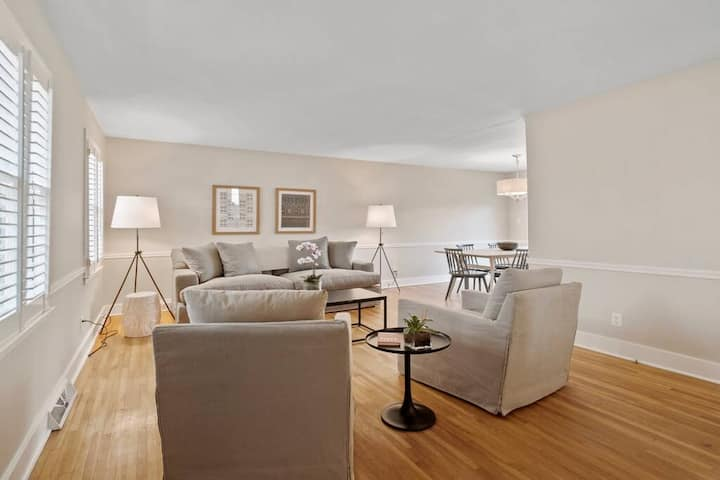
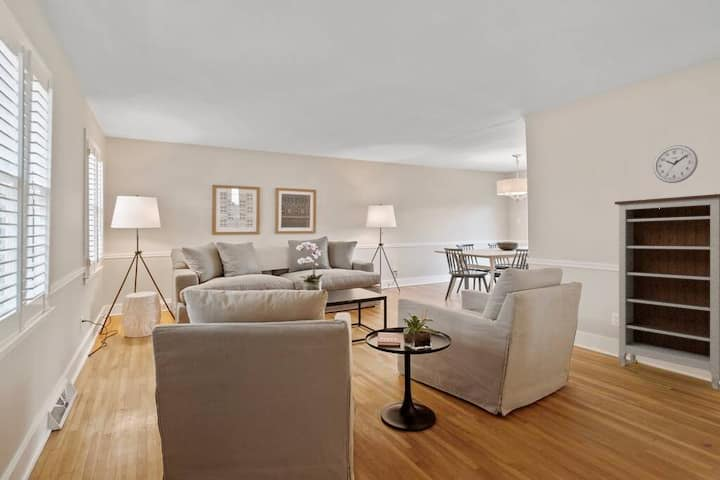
+ wall clock (674, 164)
+ bookshelf (670, 284)
